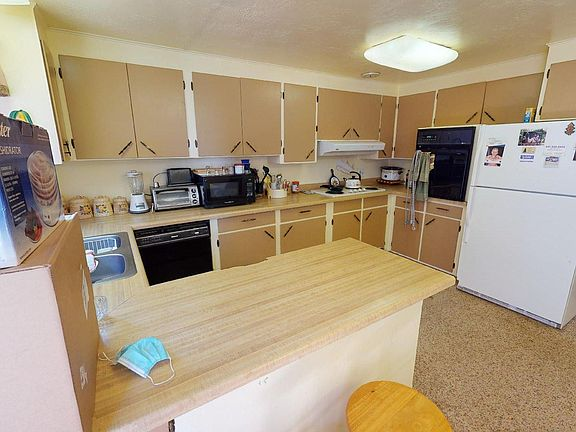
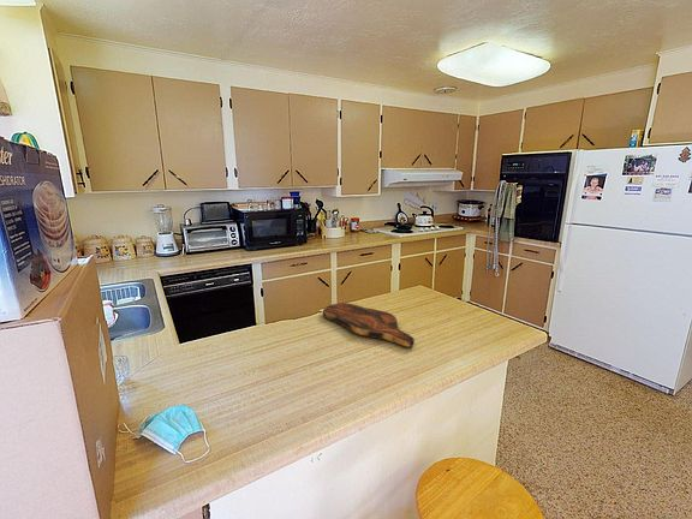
+ cutting board (369, 321)
